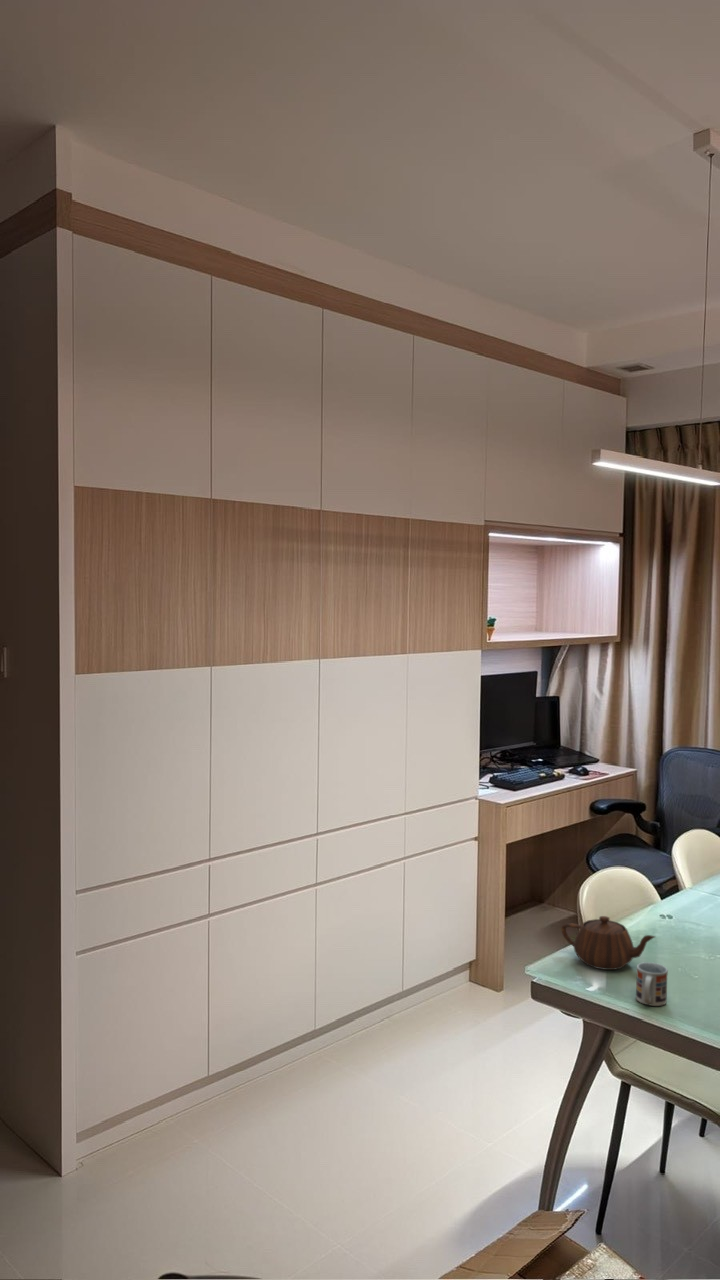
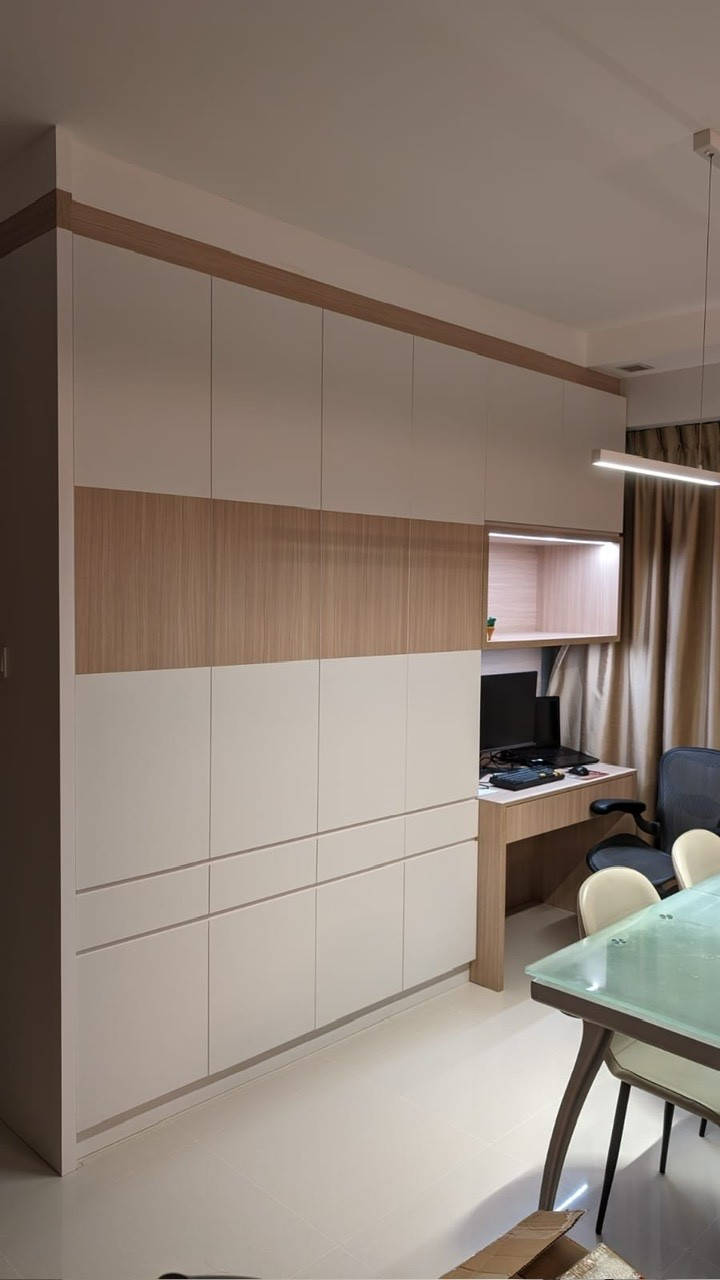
- teapot (607, 940)
- cup (650, 985)
